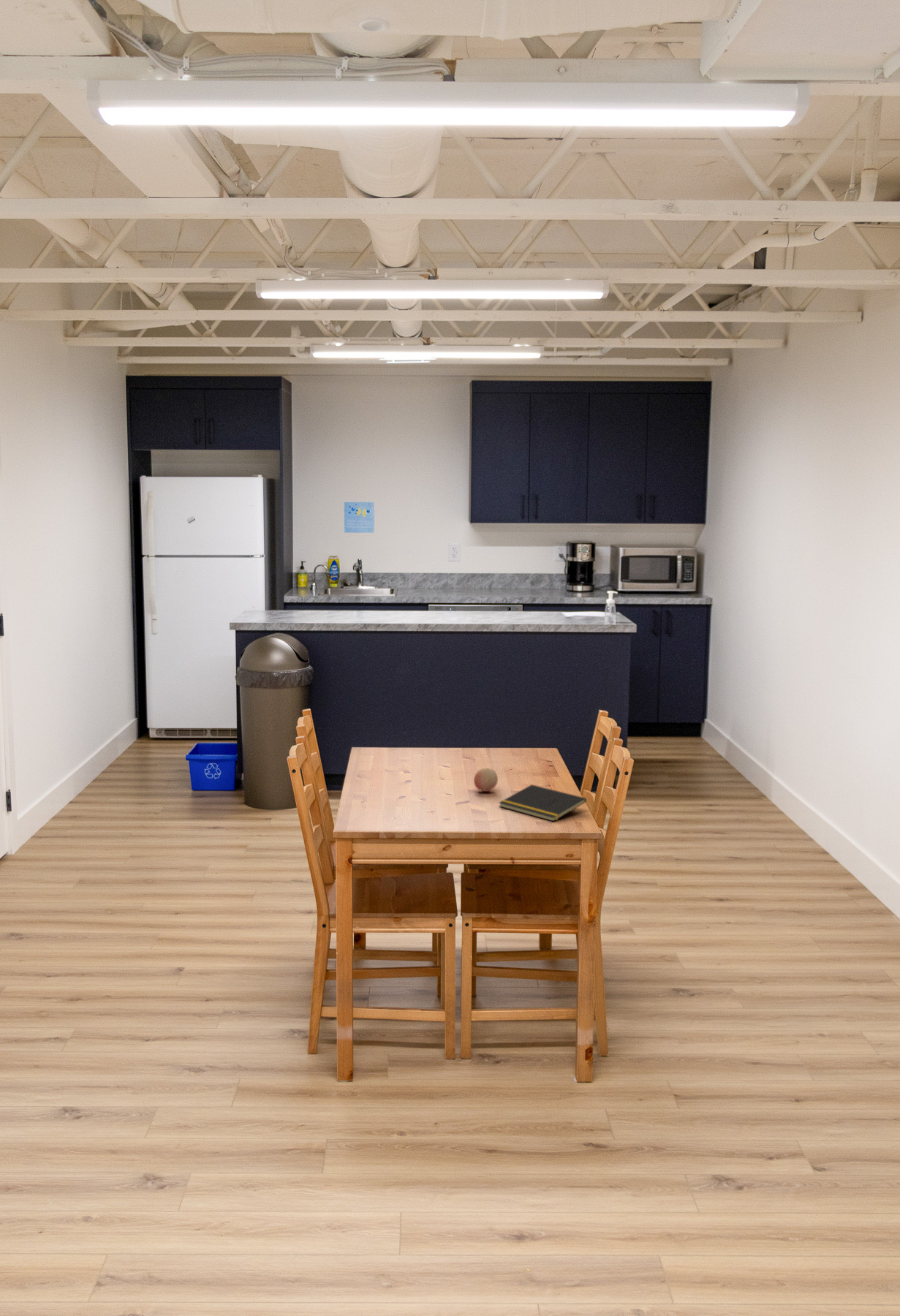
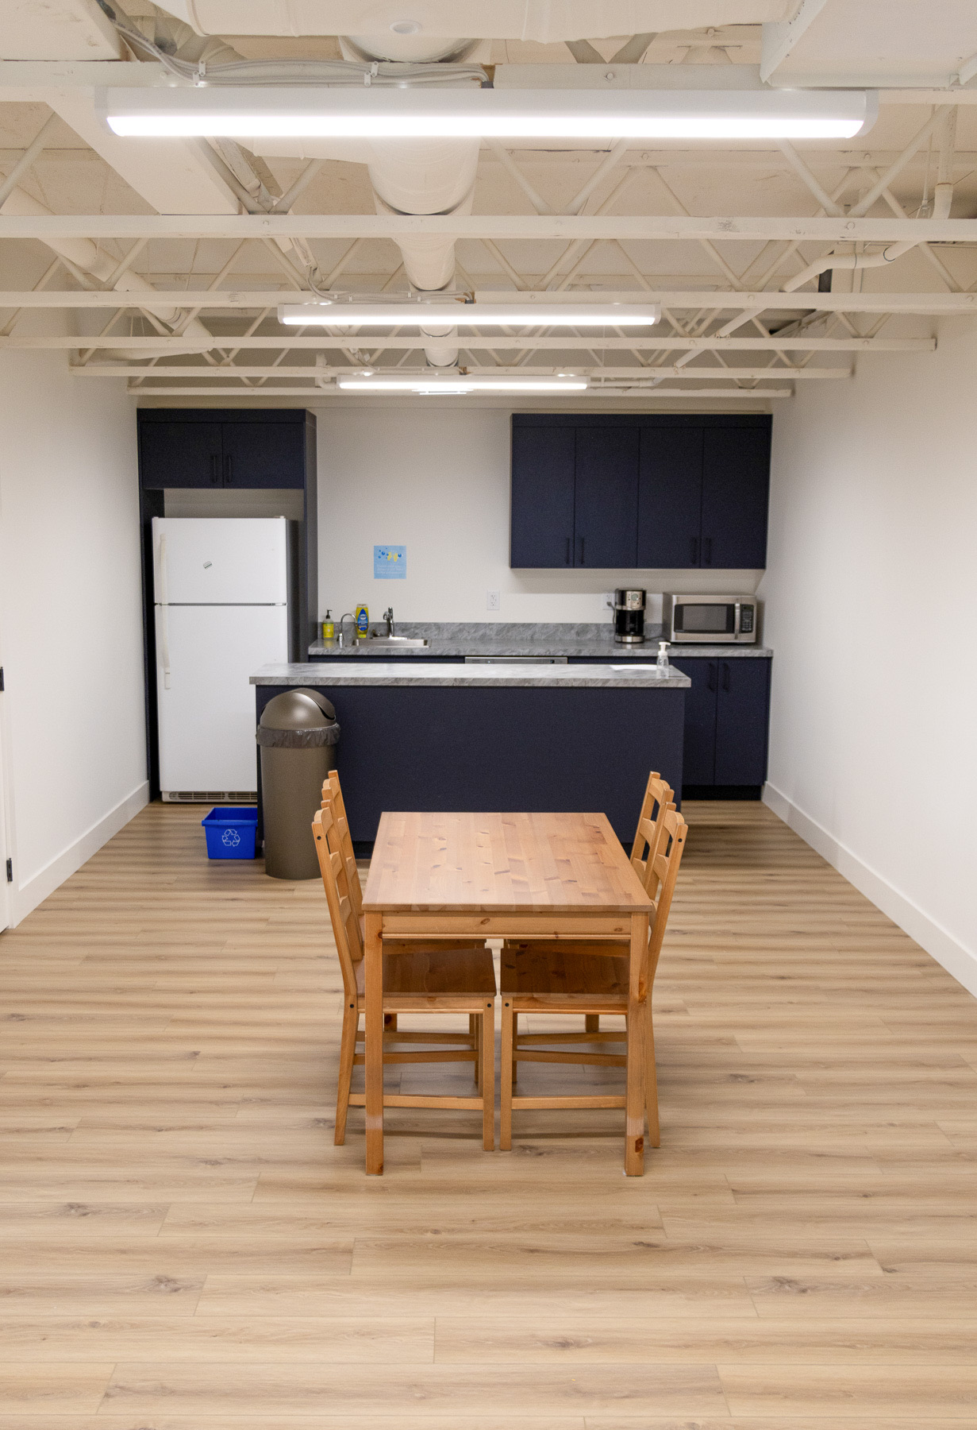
- notepad (542, 802)
- fruit (485, 780)
